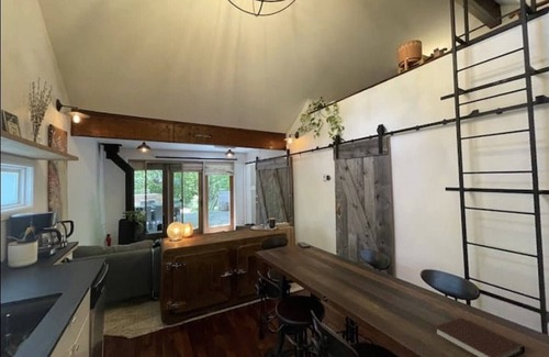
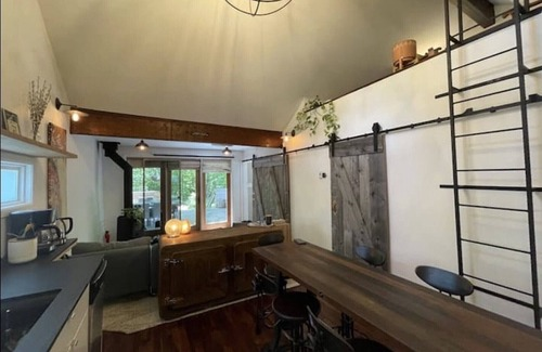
- notebook (475, 338)
